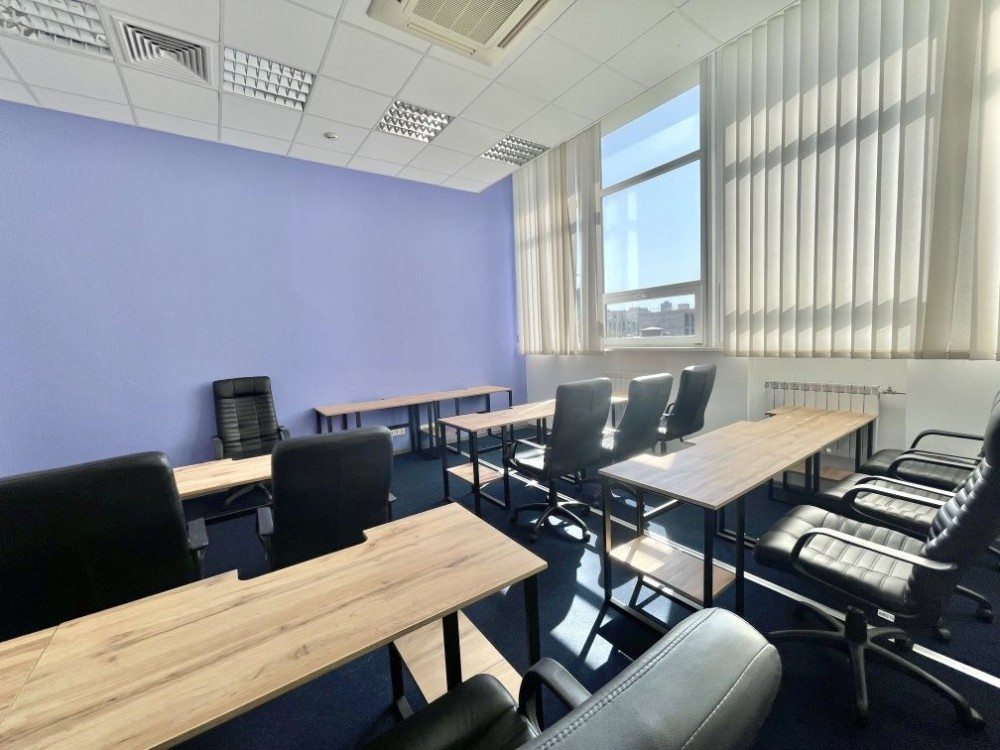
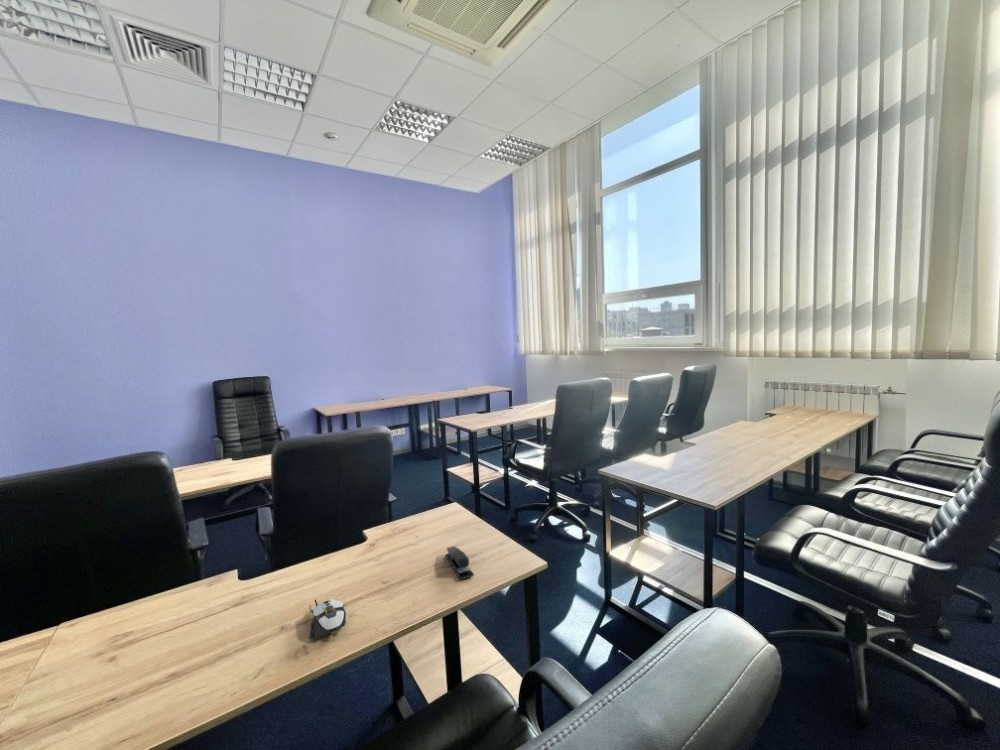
+ computer mouse (324, 612)
+ stapler (458, 558)
